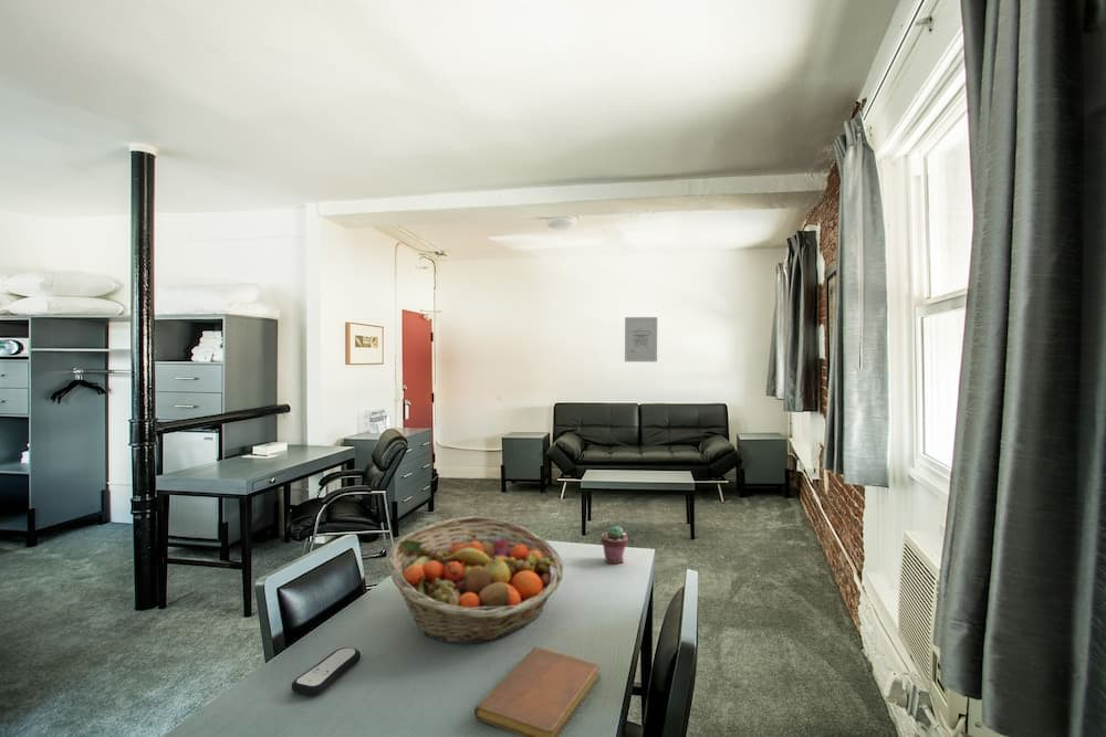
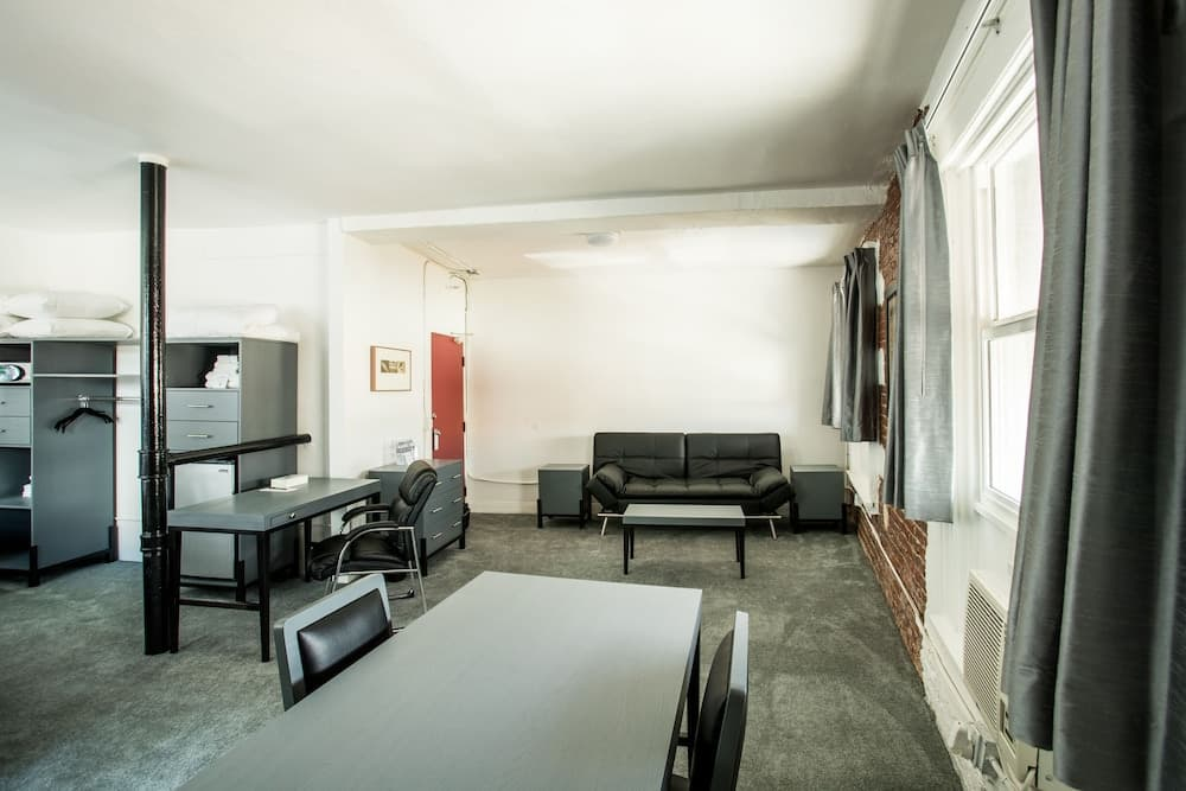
- potted succulent (614, 543)
- fruit basket (478, 573)
- notebook (541, 688)
- wall art (640, 339)
- remote control (328, 668)
